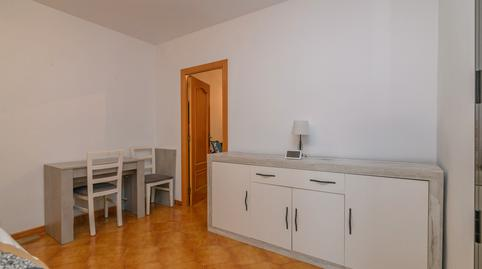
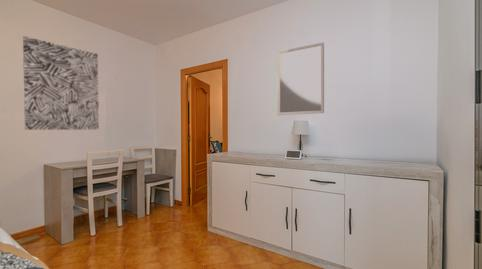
+ home mirror (299, 80)
+ wall art (64, 88)
